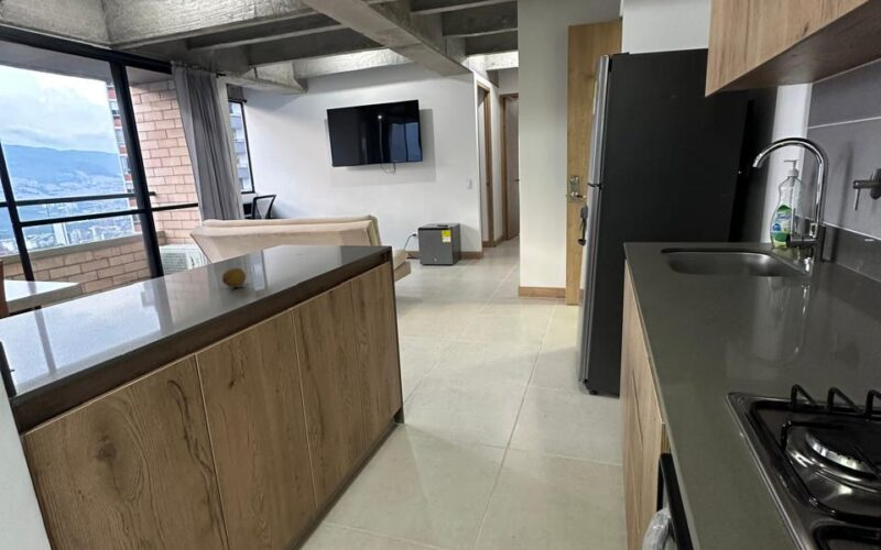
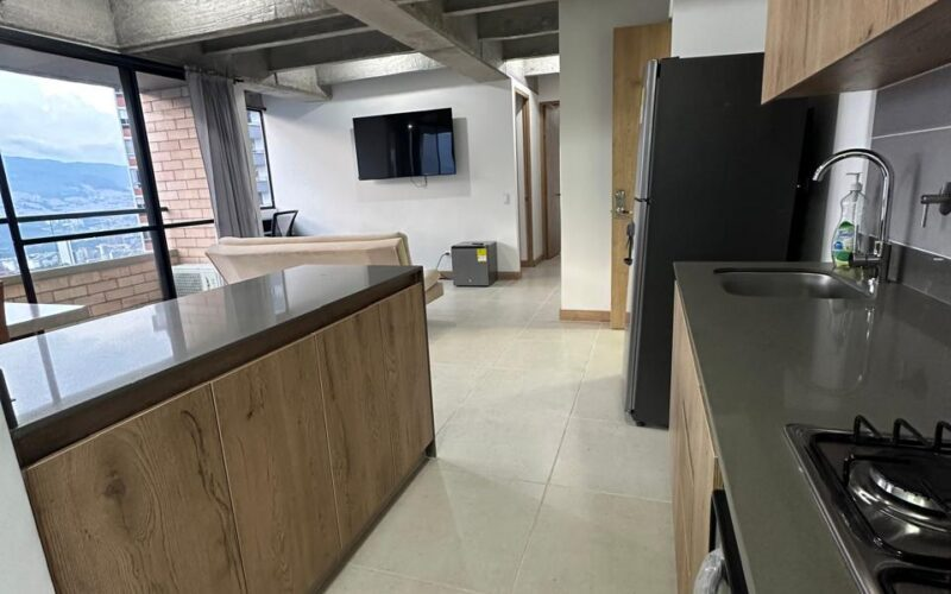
- fruit (235, 277)
